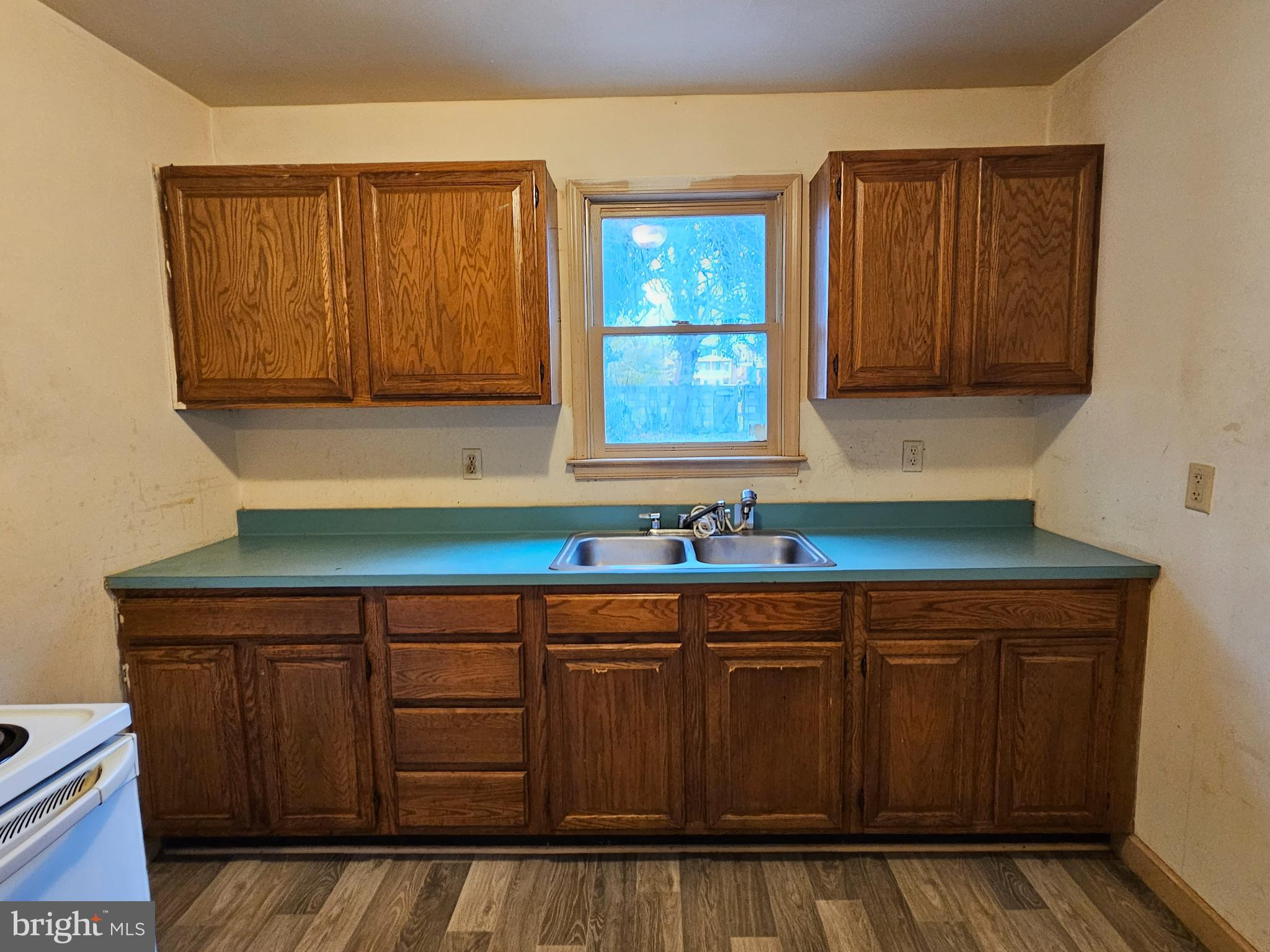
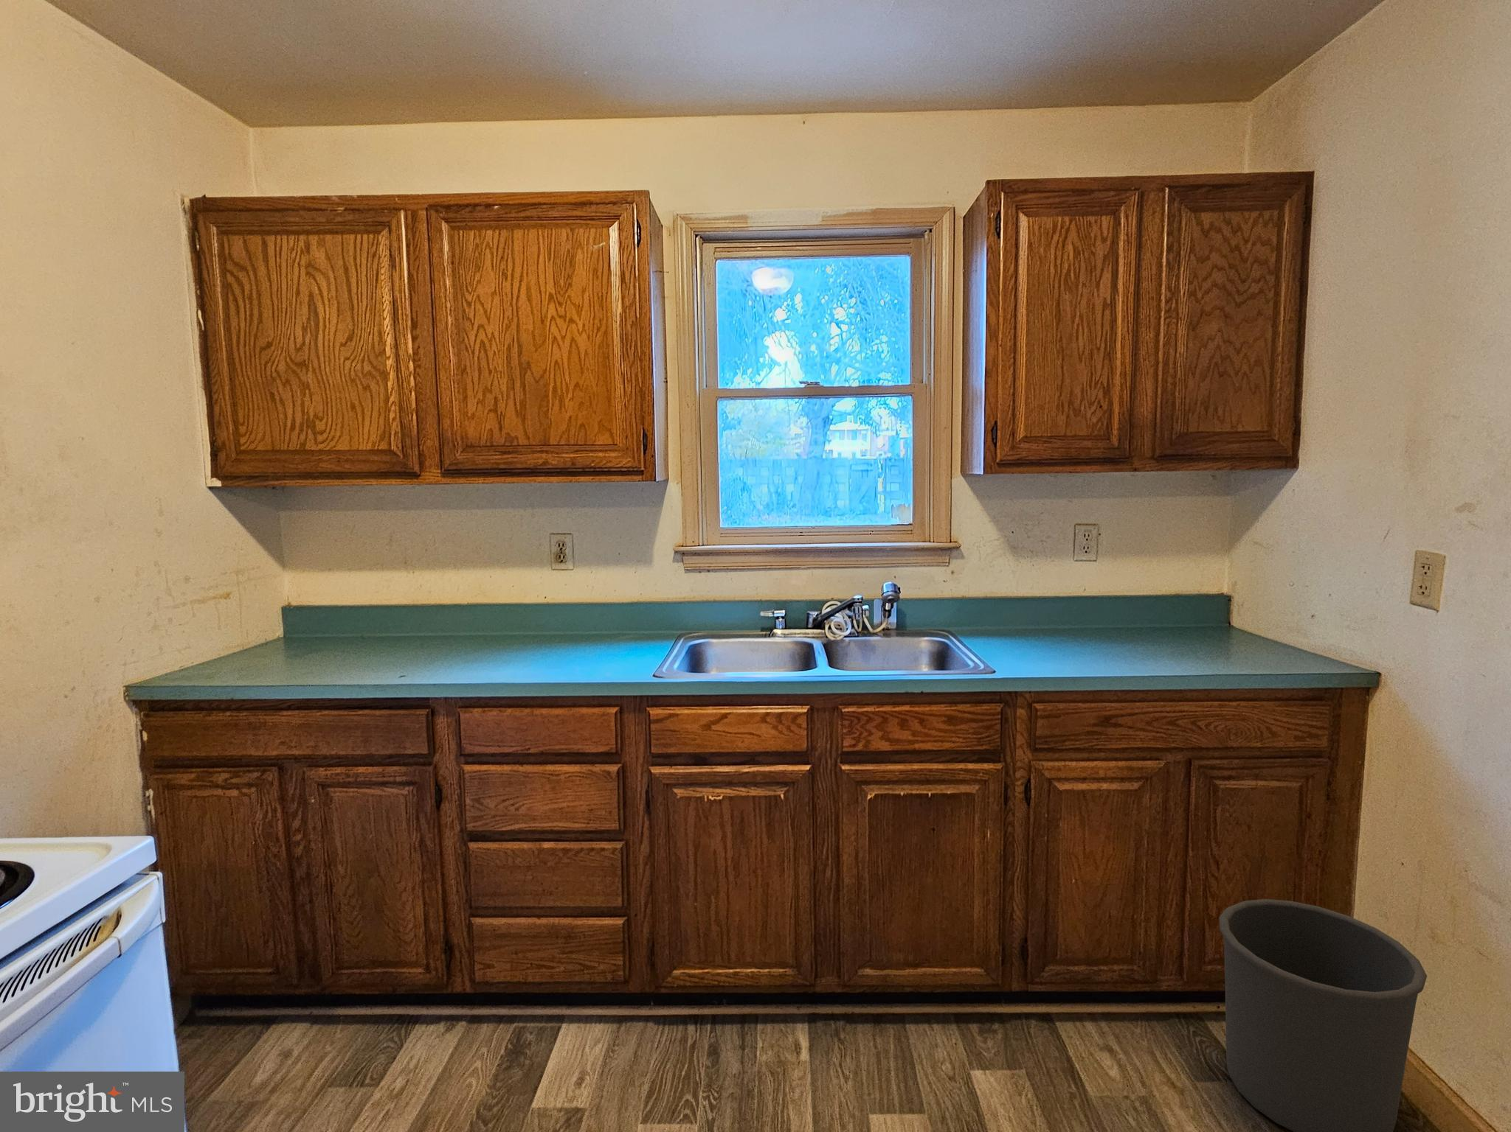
+ waste bin (1311, 1019)
